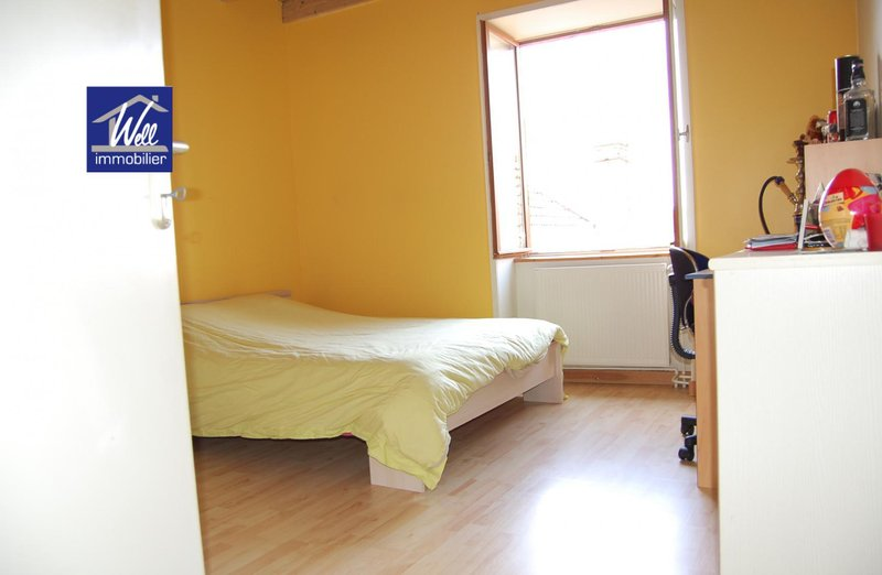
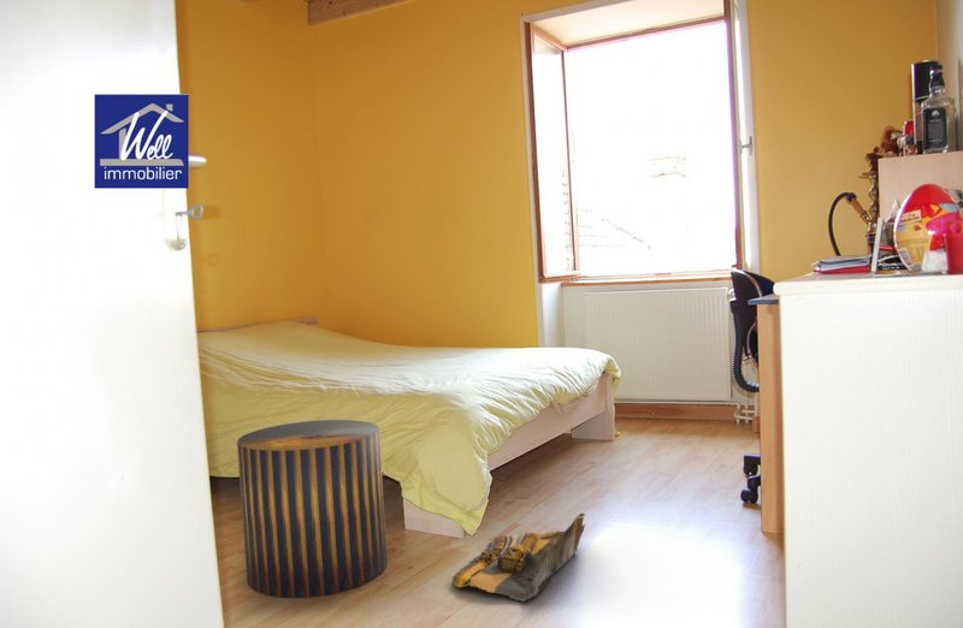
+ stool (313, 502)
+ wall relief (518, 543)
